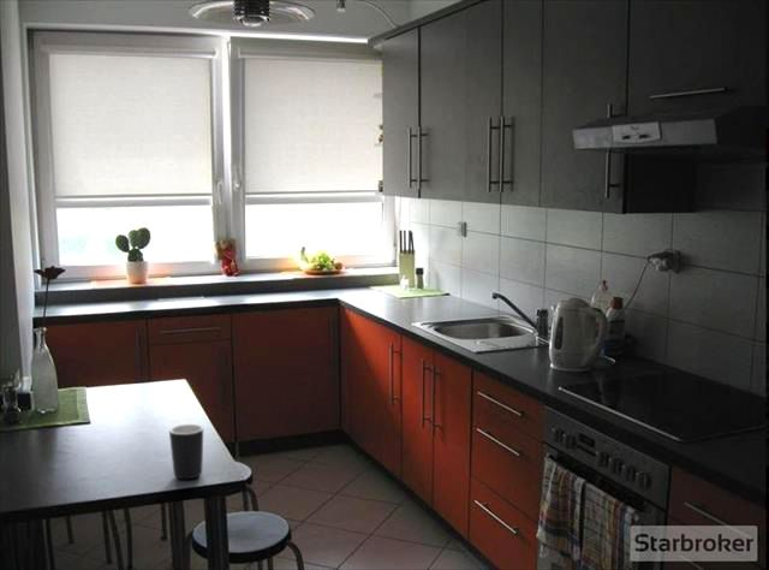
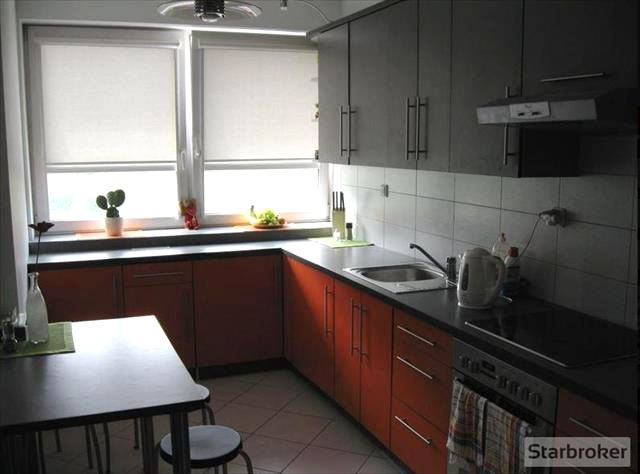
- mug (186, 450)
